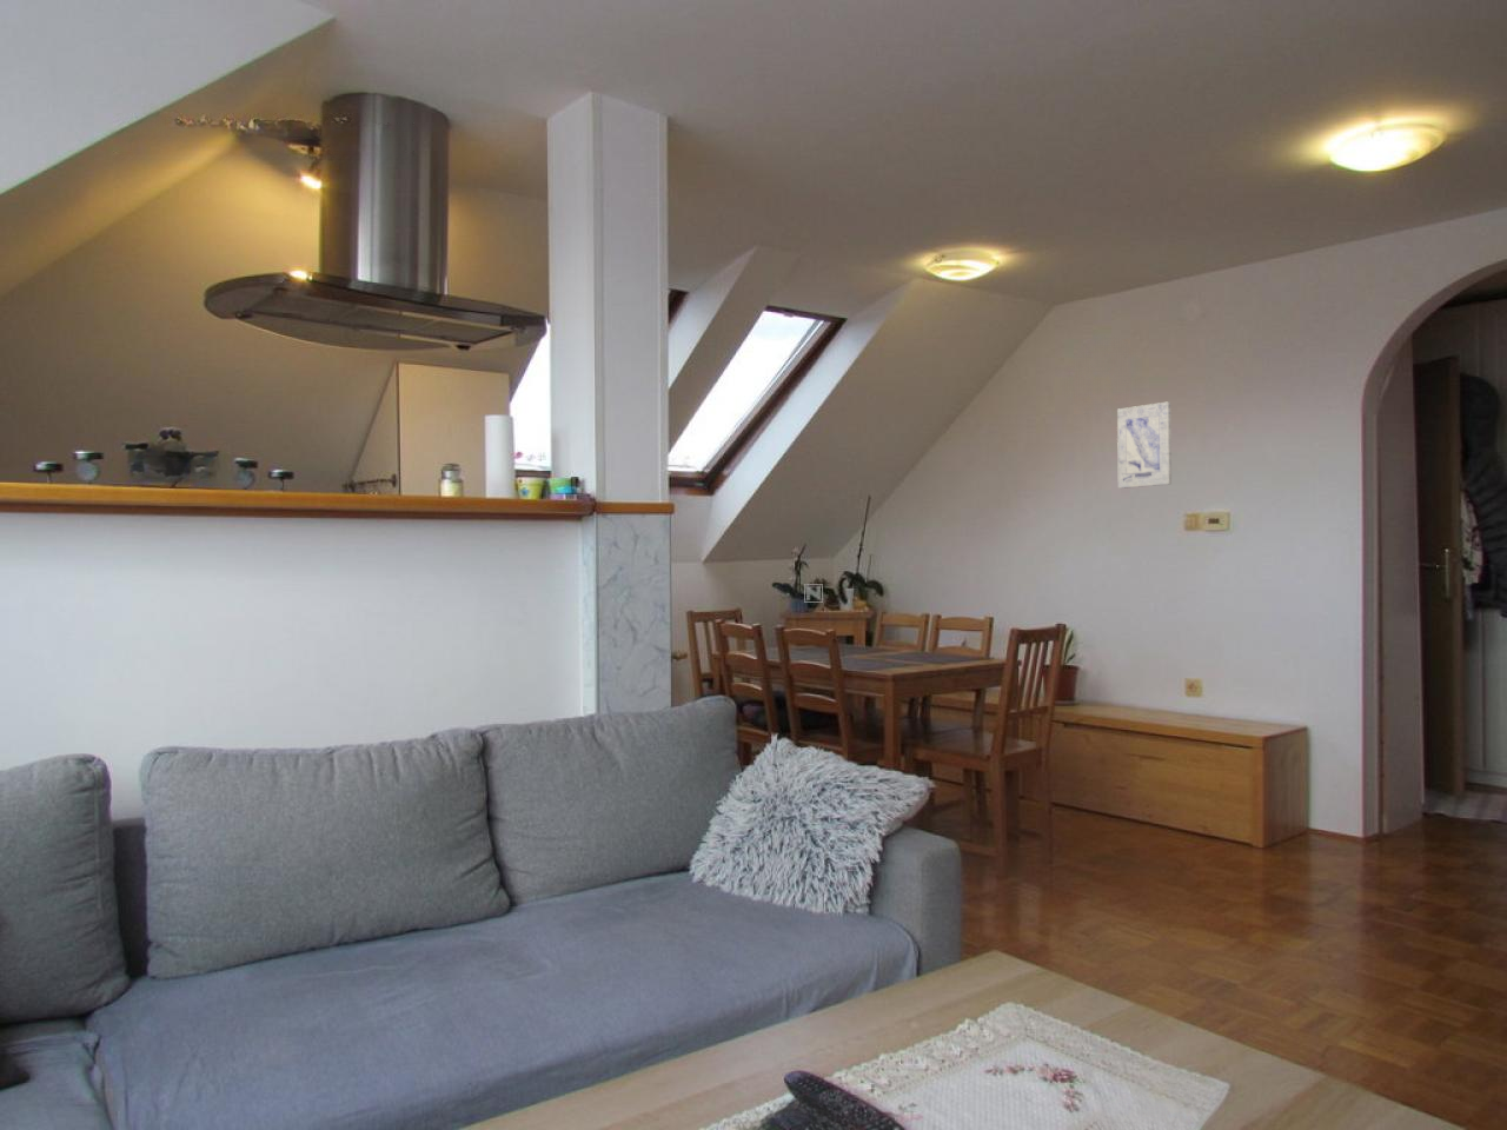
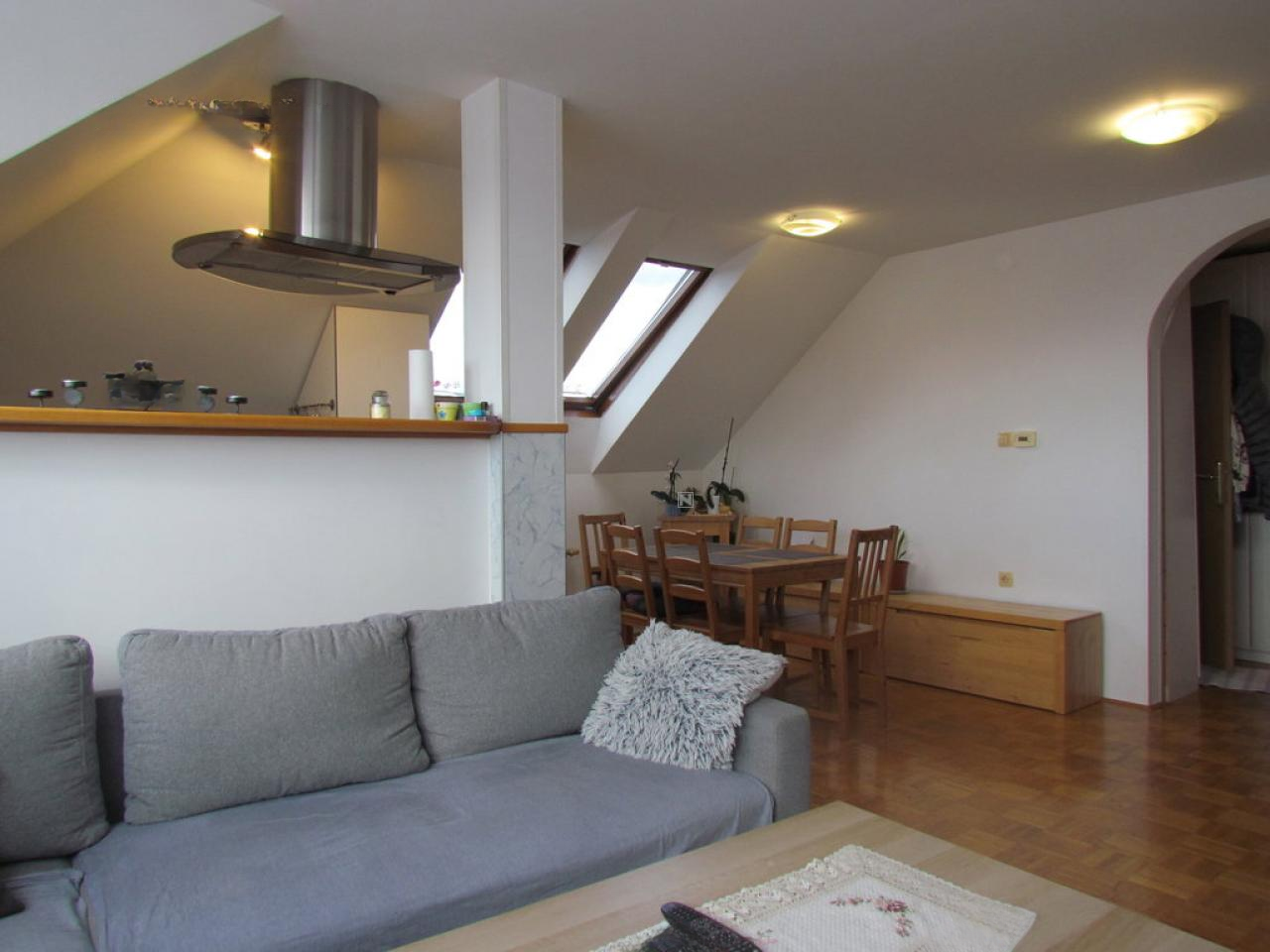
- wall art (1143, 445)
